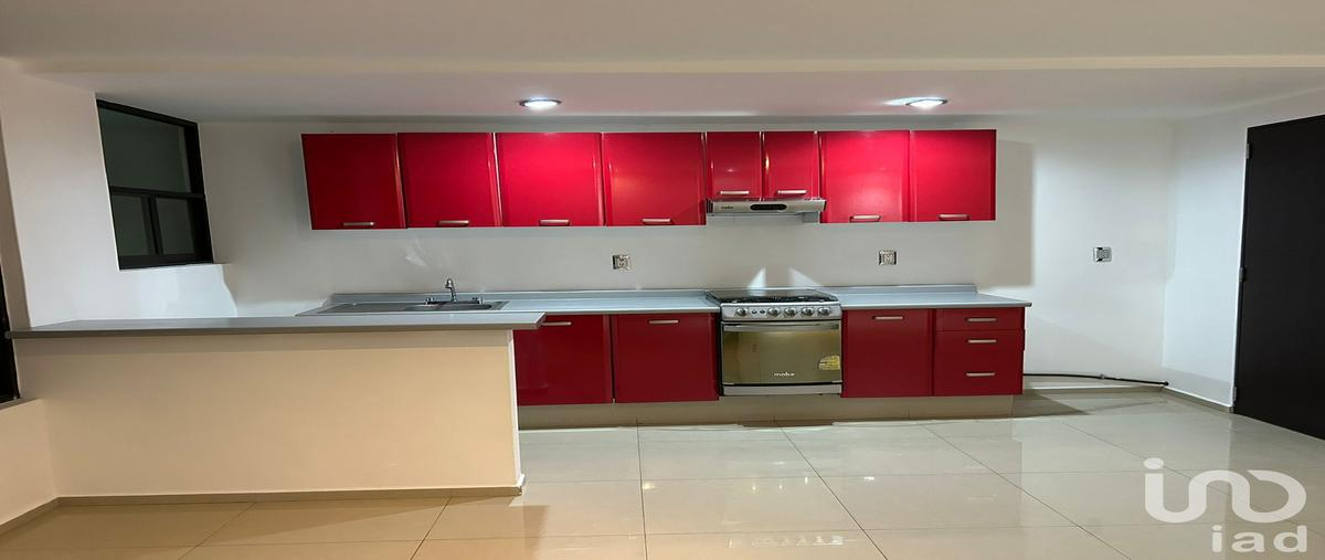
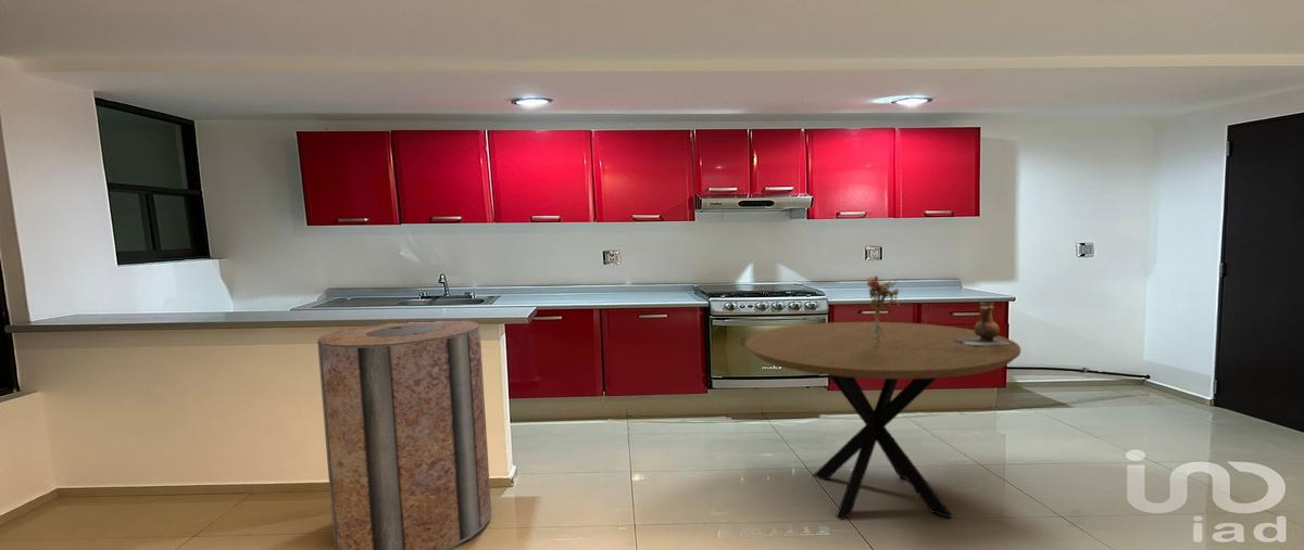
+ pitcher (981, 322)
+ bouquet (881, 311)
+ trash can (409, 429)
+ dining table (875, 418)
